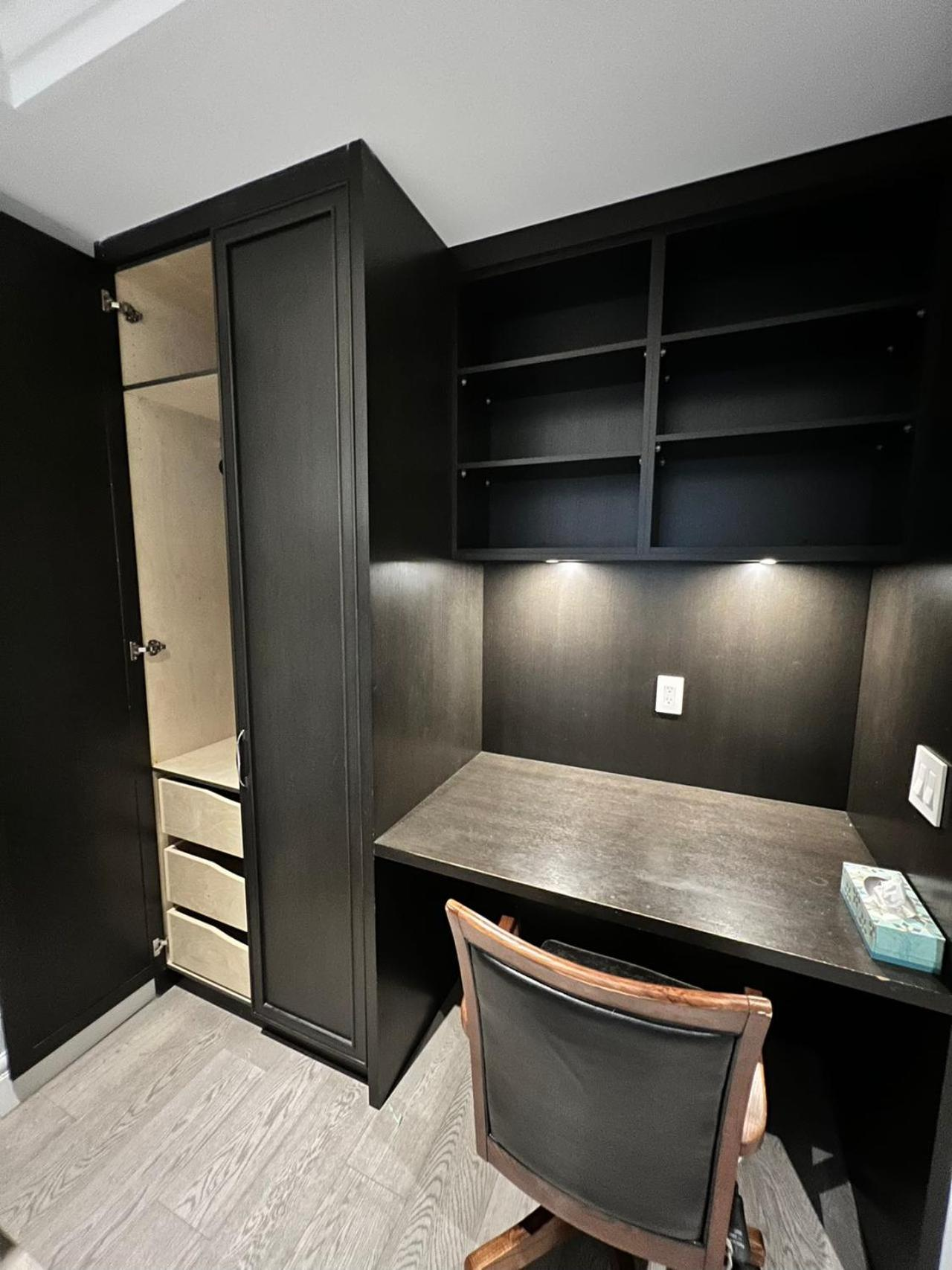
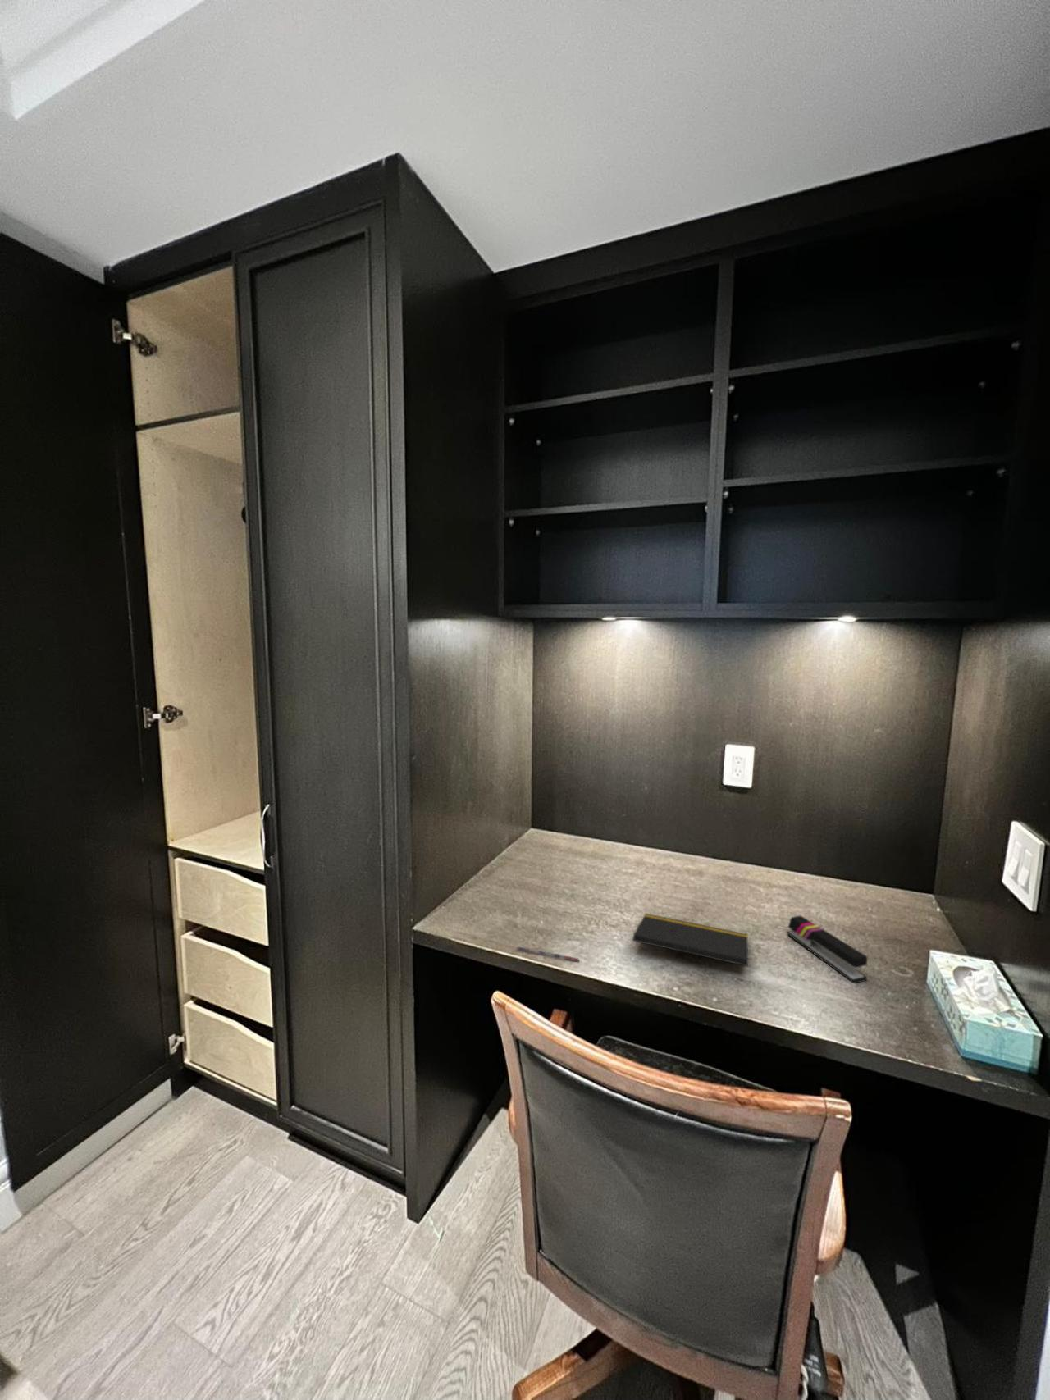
+ stapler (824, 944)
+ pen (547, 954)
+ notepad (692, 937)
